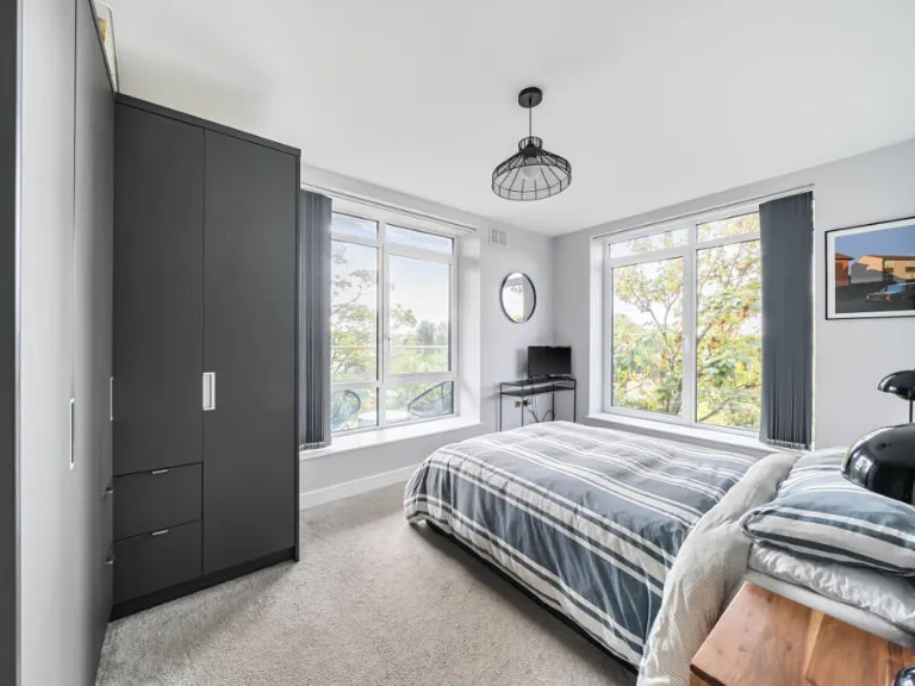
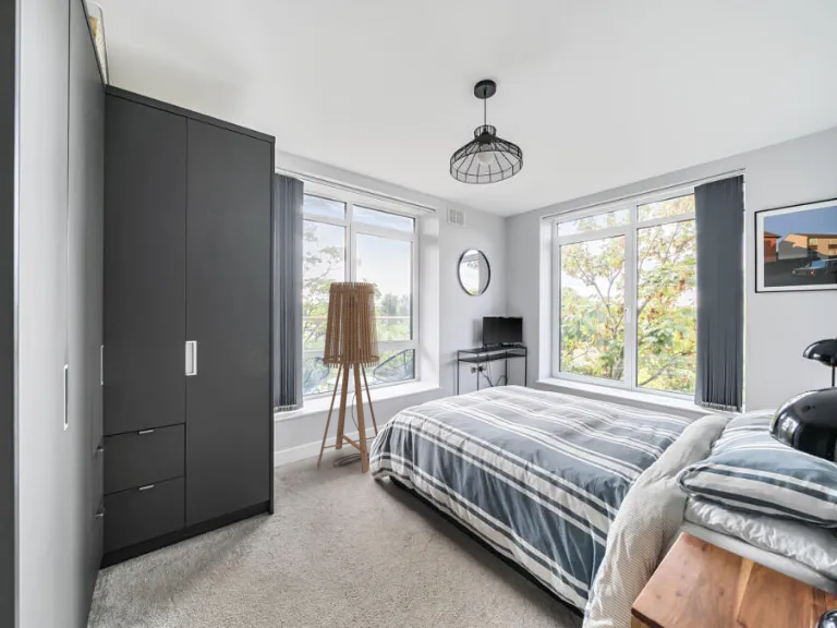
+ floor lamp (353, 370)
